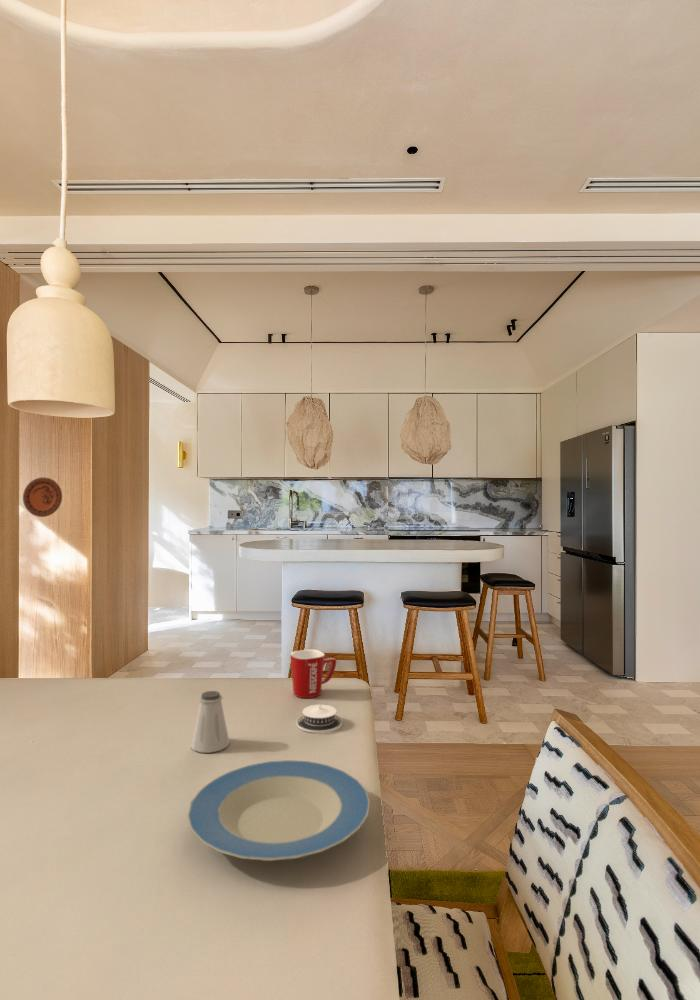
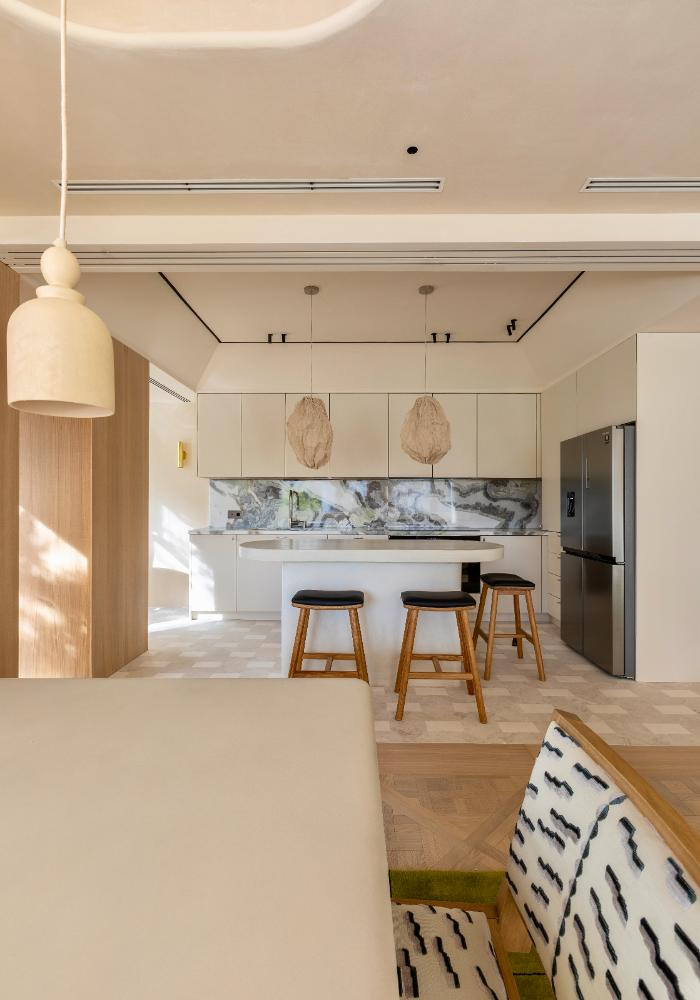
- architectural model (319, 712)
- saltshaker (210, 719)
- decorative plate (42, 497)
- mug (314, 672)
- plate (280, 812)
